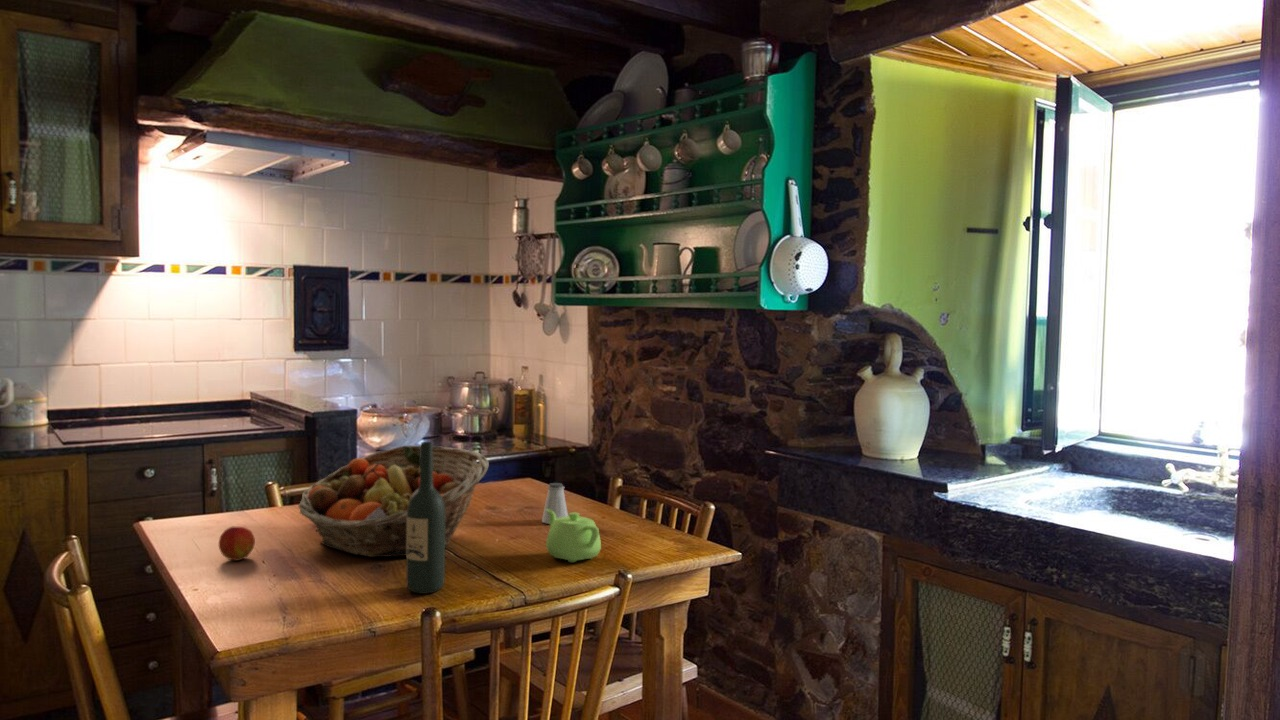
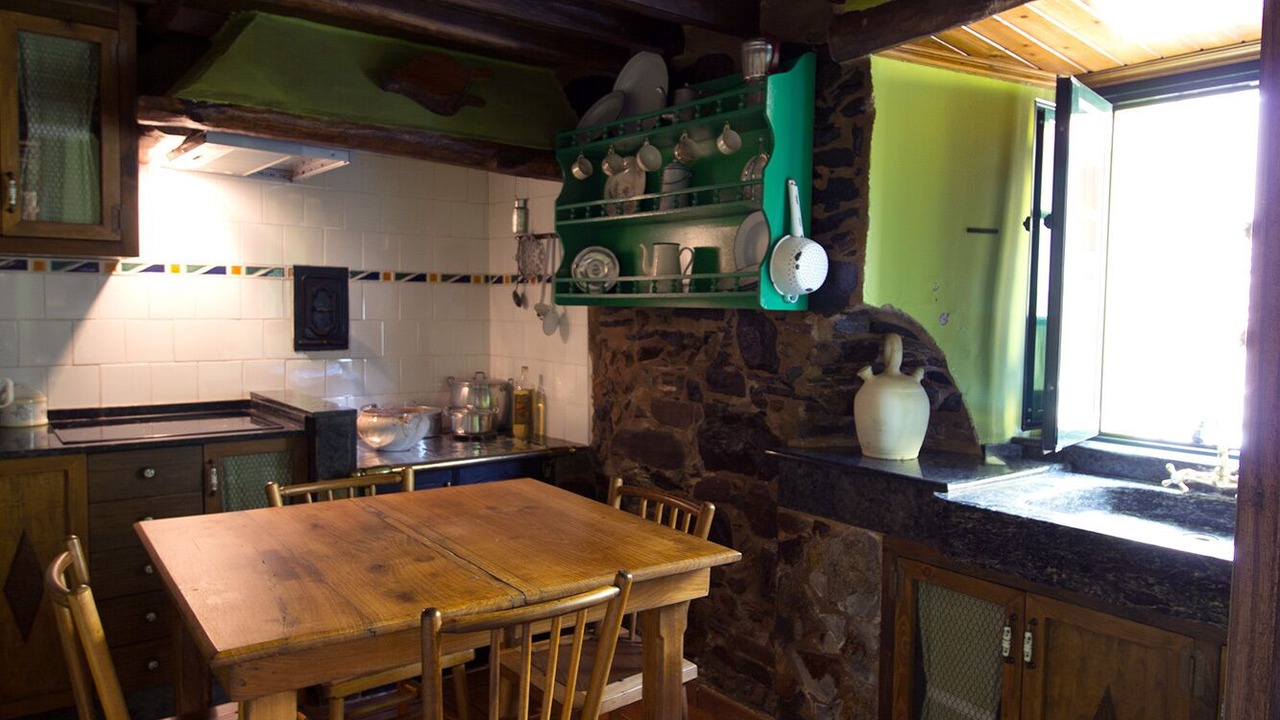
- peach (236, 542)
- teapot (571, 534)
- wine bottle (426, 516)
- fruit basket (394, 497)
- saltshaker (555, 502)
